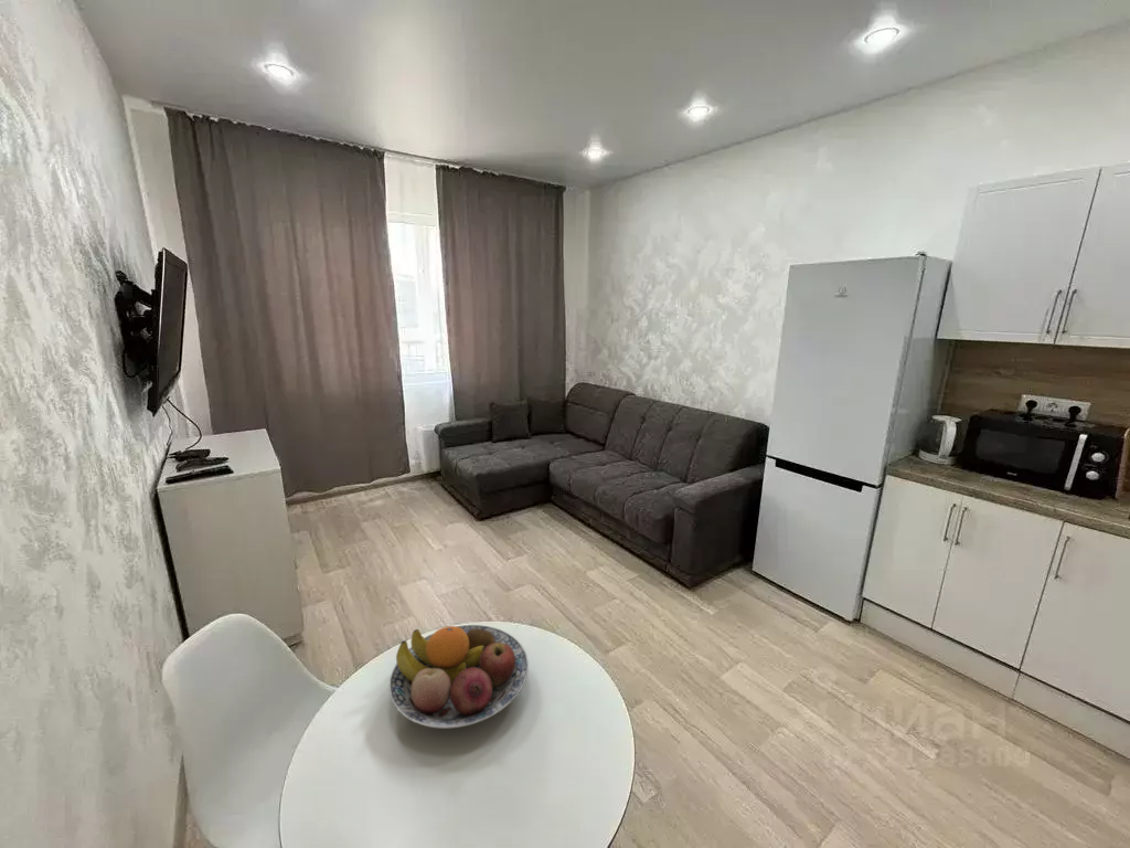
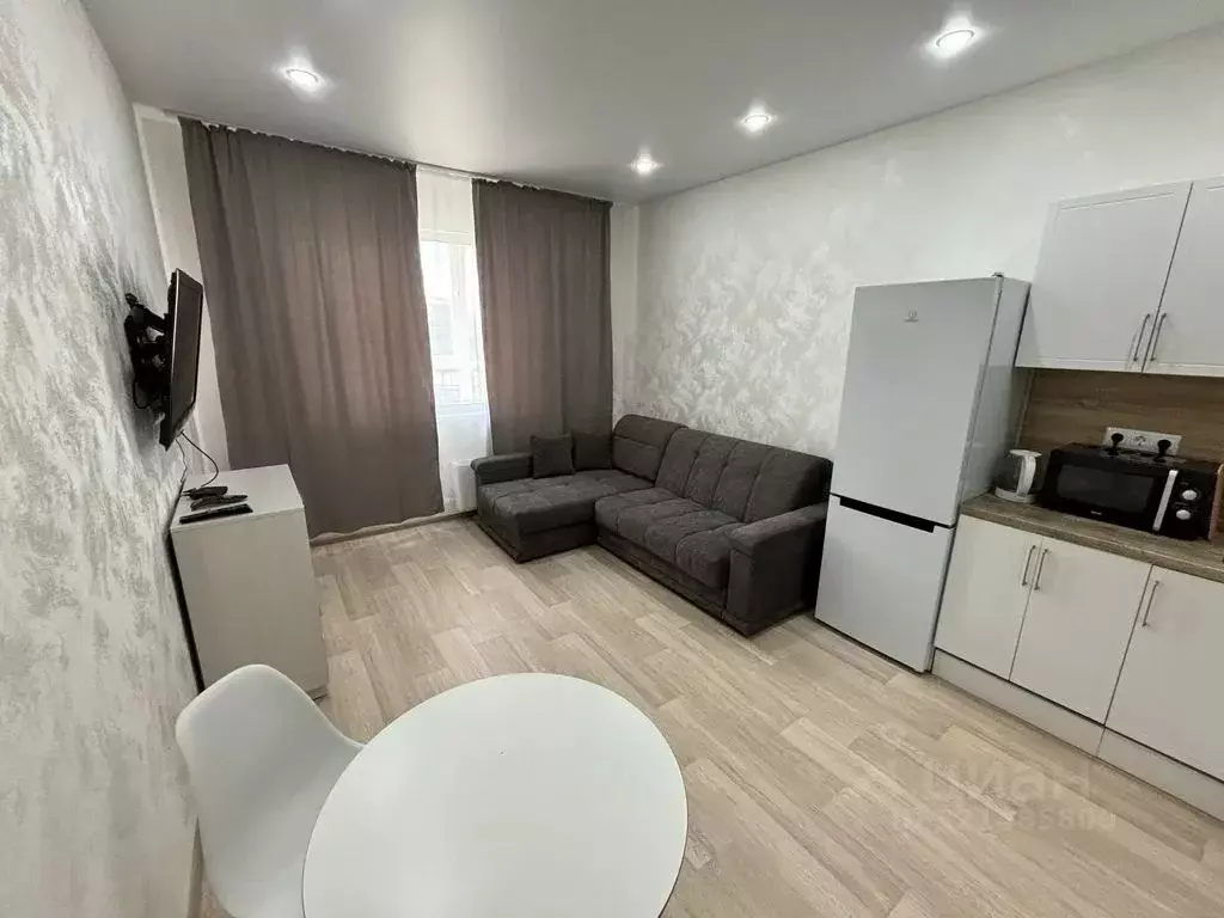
- fruit bowl (460, 664)
